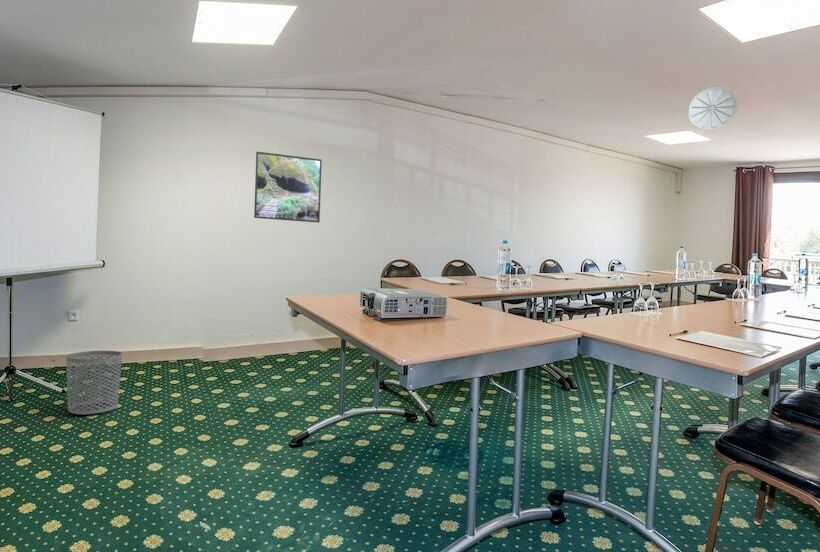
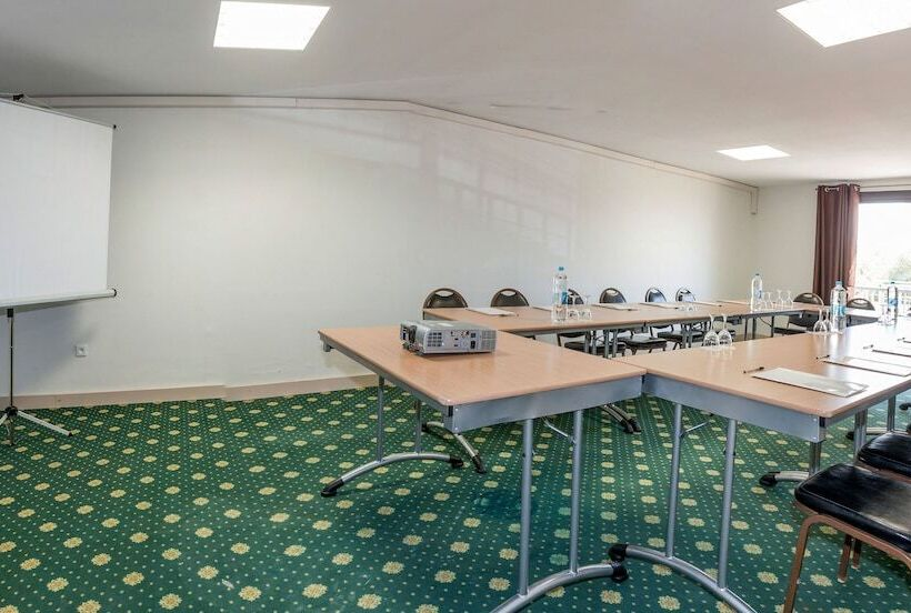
- waste bin (94, 381)
- ceiling vent (712, 108)
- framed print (288, 188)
